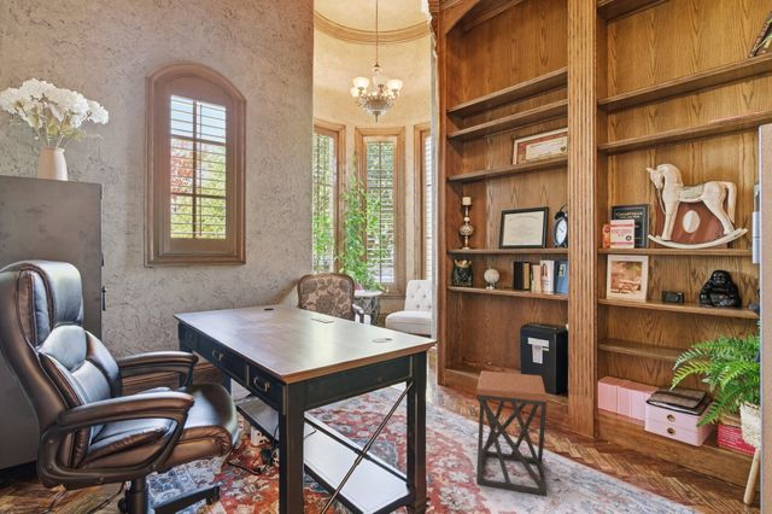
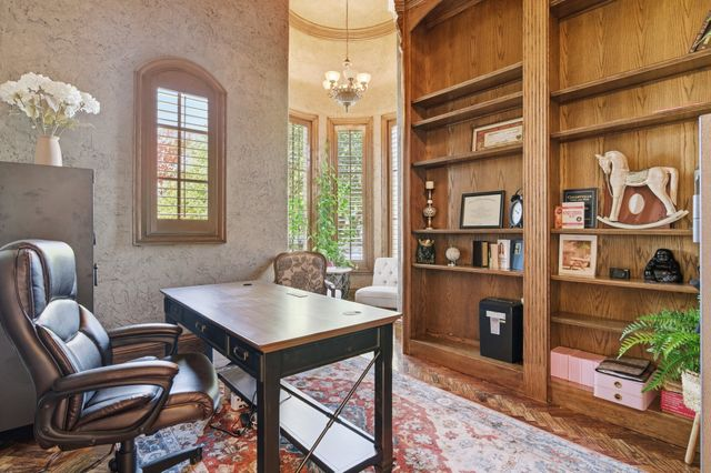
- stool (508, 425)
